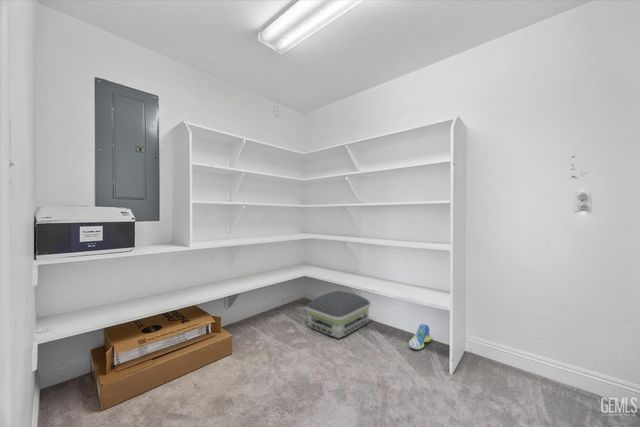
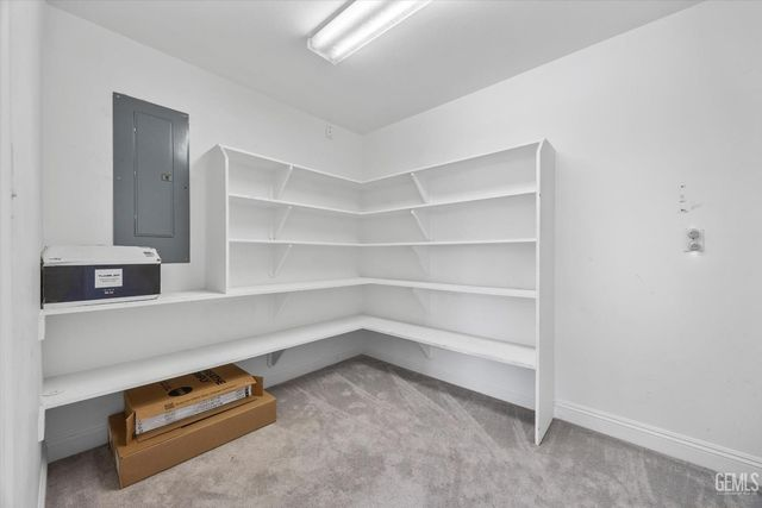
- sneaker (419, 334)
- air purifier (338, 309)
